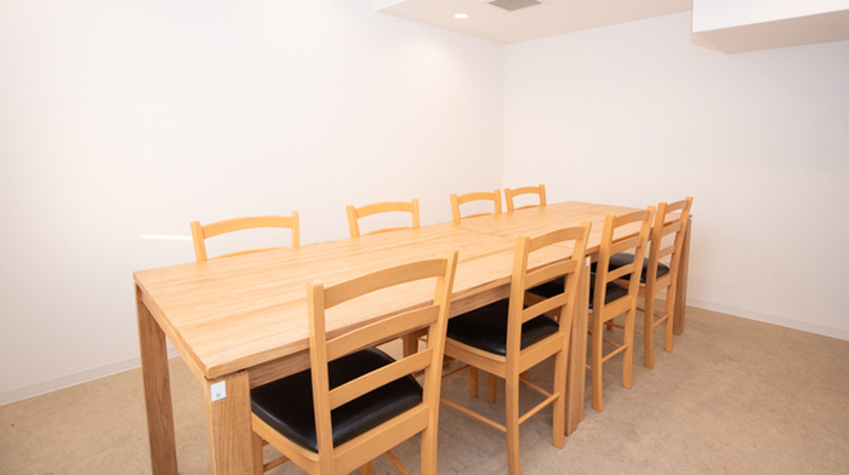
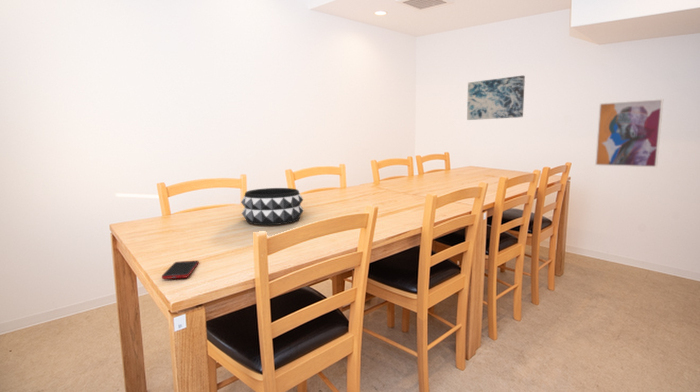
+ wall art (494, 99)
+ wall art (627, 134)
+ decorative bowl (272, 205)
+ cell phone (181, 269)
